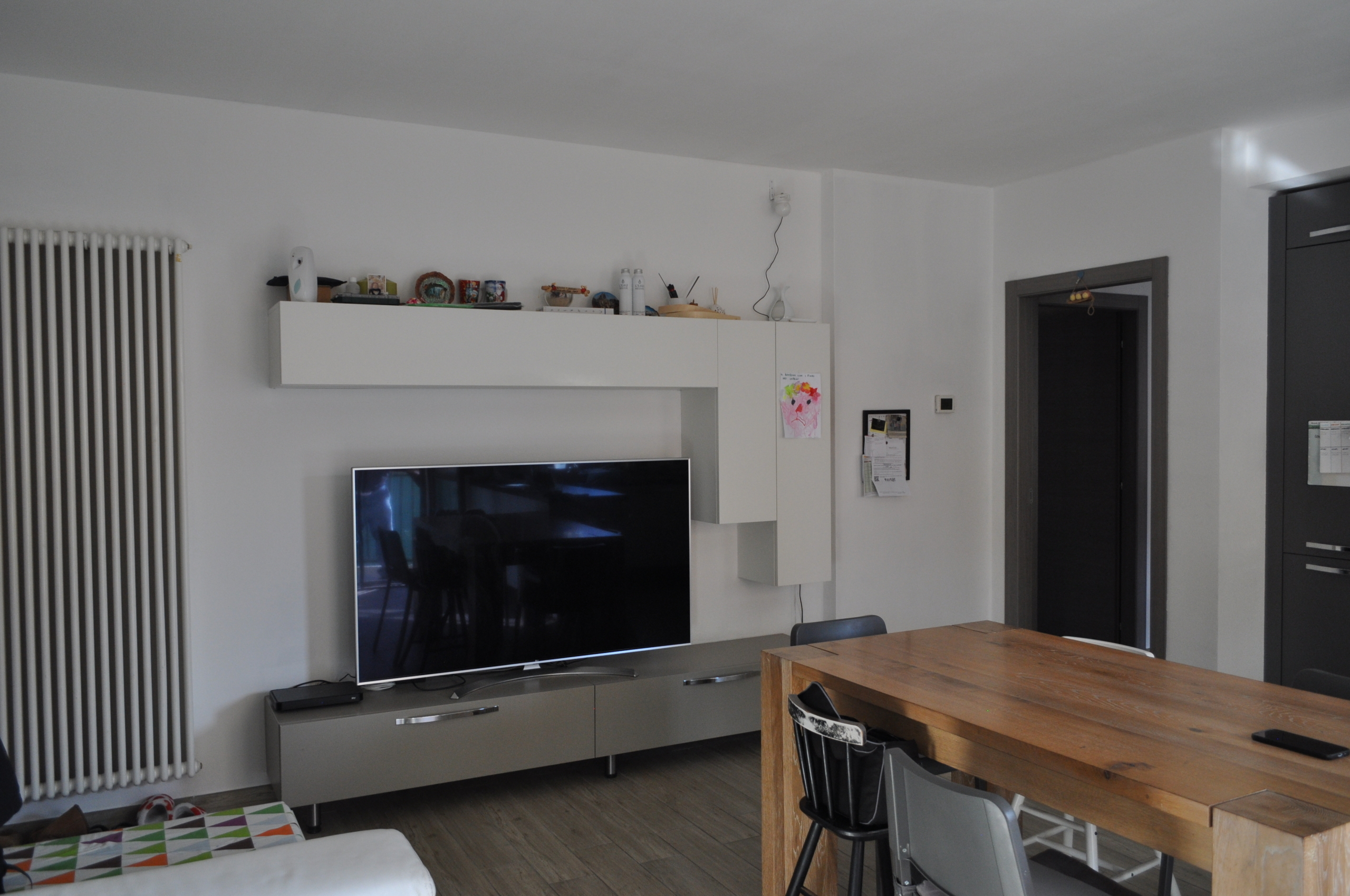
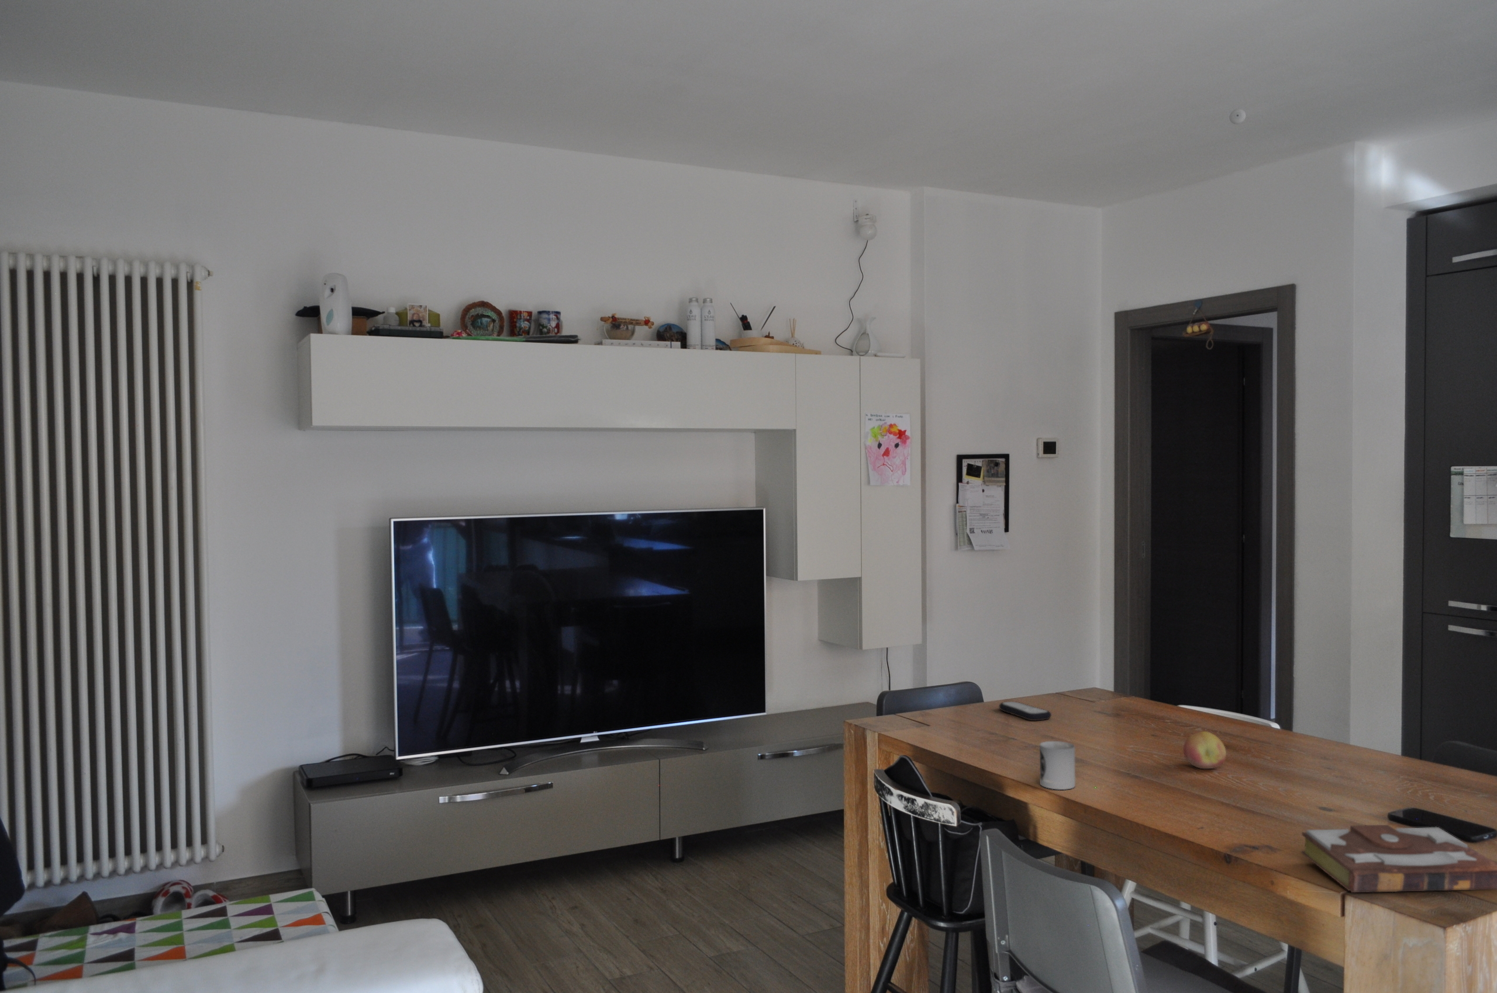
+ cup (1057, 762)
+ remote control (1024, 710)
+ smoke detector (1238, 116)
+ fruit (1204, 749)
+ book (1396, 857)
